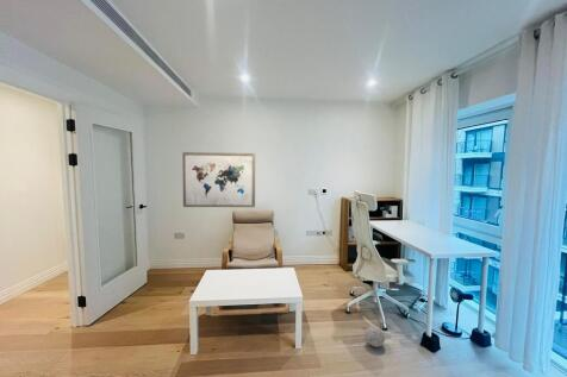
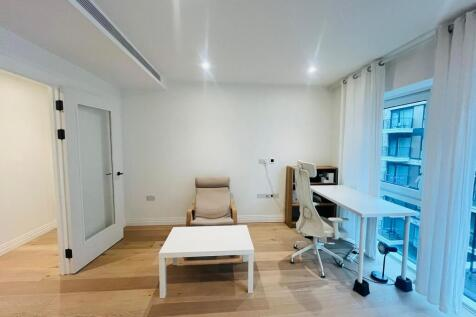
- decorative ball (374, 335)
- wall art (219, 180)
